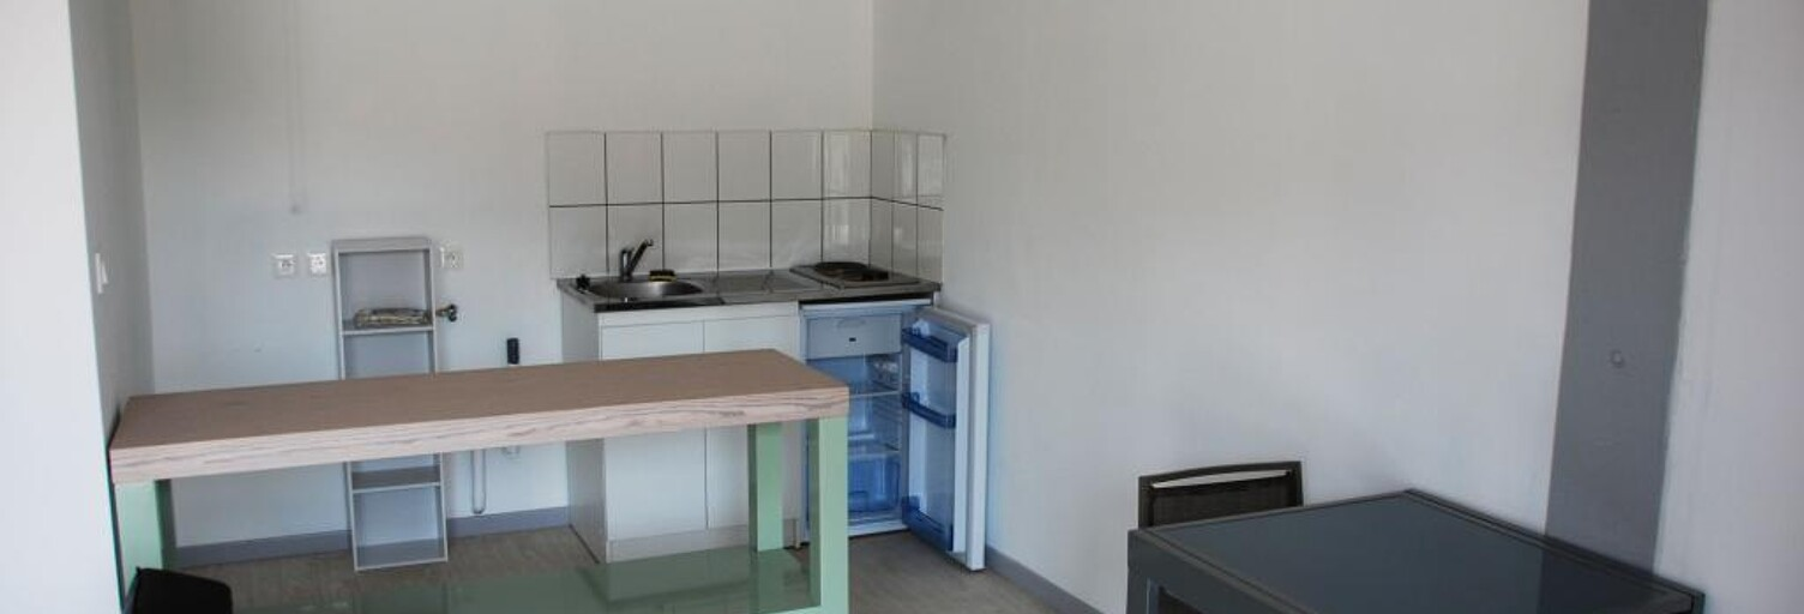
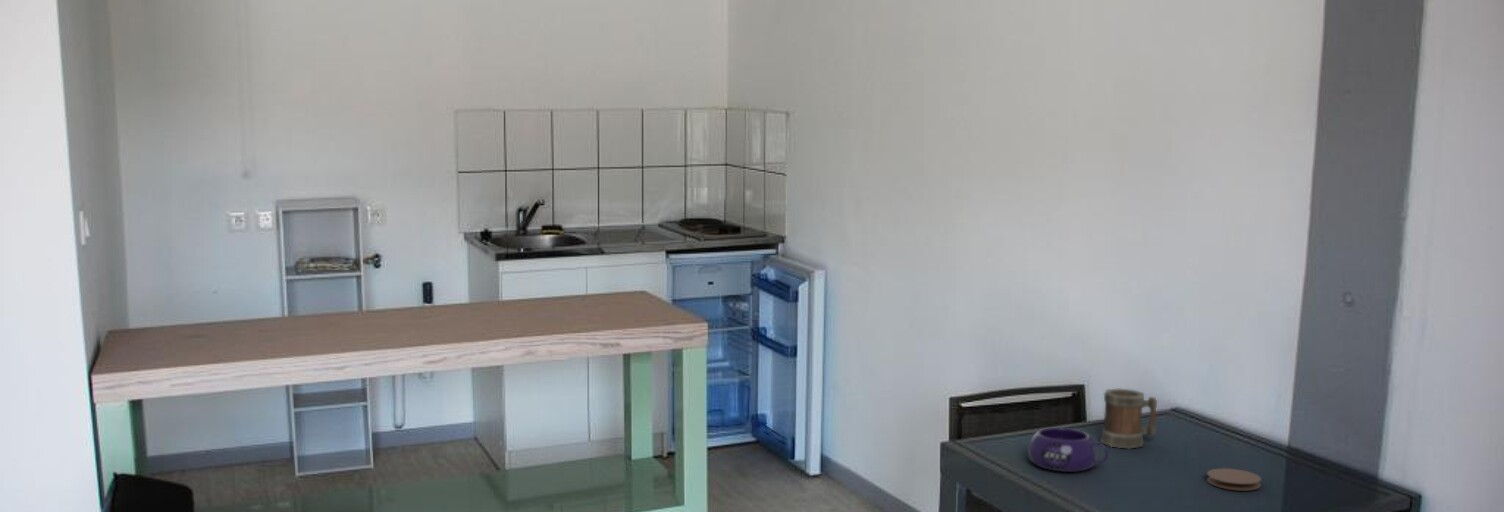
+ coaster (1233, 479)
+ mug (1128, 417)
+ bowl (1068, 450)
